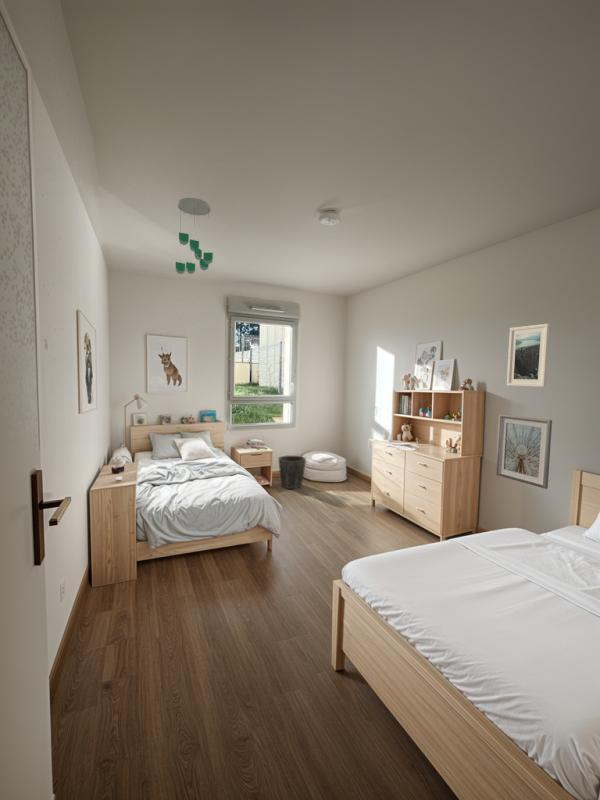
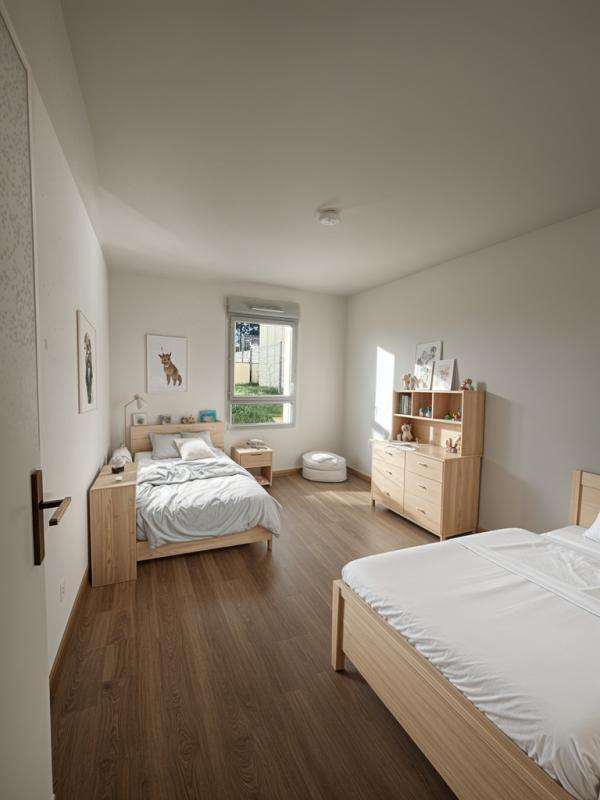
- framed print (527, 356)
- waste bin (291, 472)
- picture frame (521, 449)
- ceiling mobile (194, 240)
